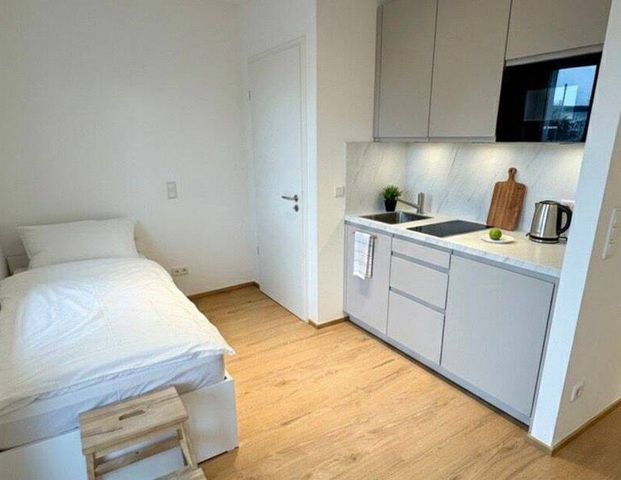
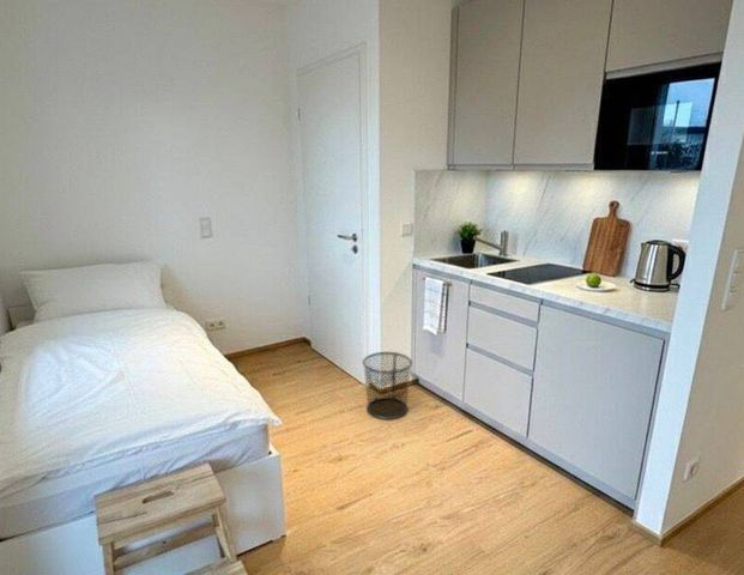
+ waste bin (386, 385)
